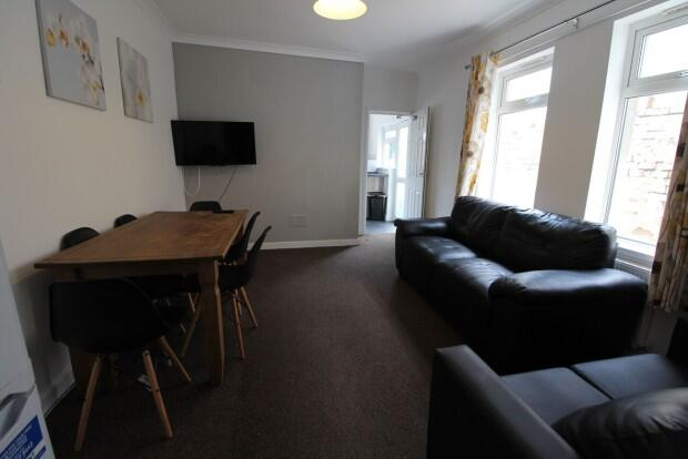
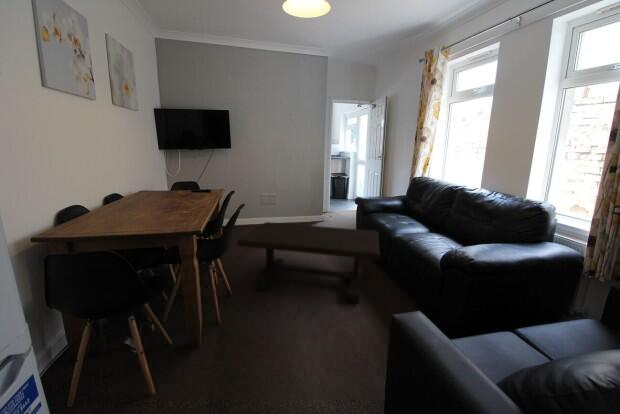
+ coffee table (312, 253)
